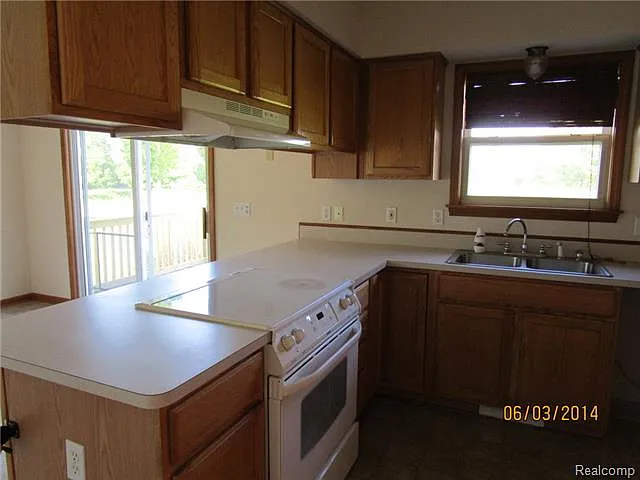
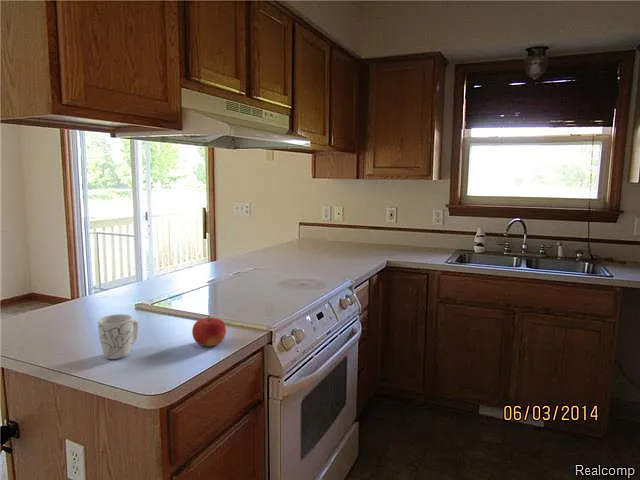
+ mug (120, 335)
+ fruit (209, 330)
